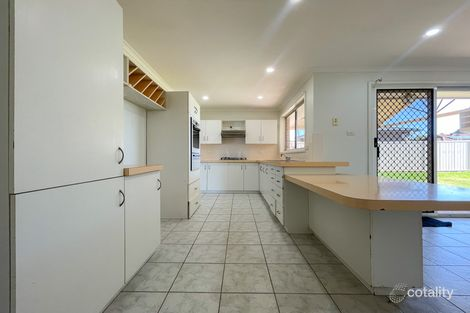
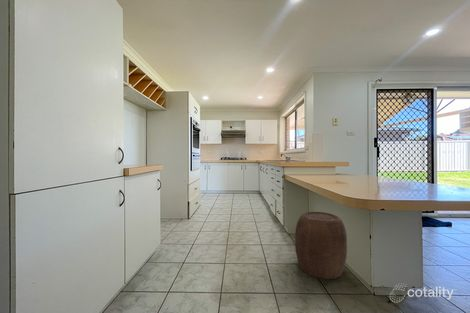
+ stool (319, 241)
